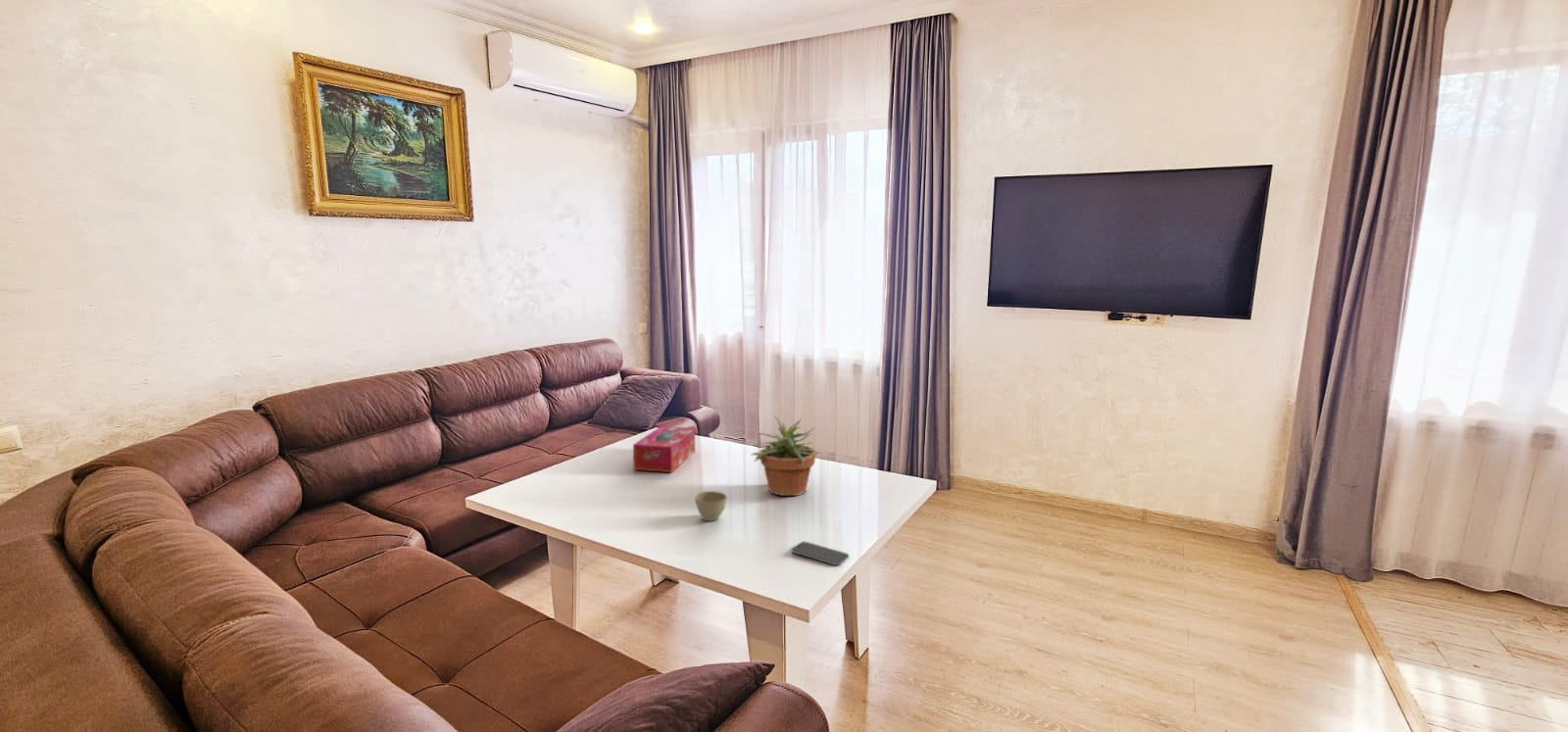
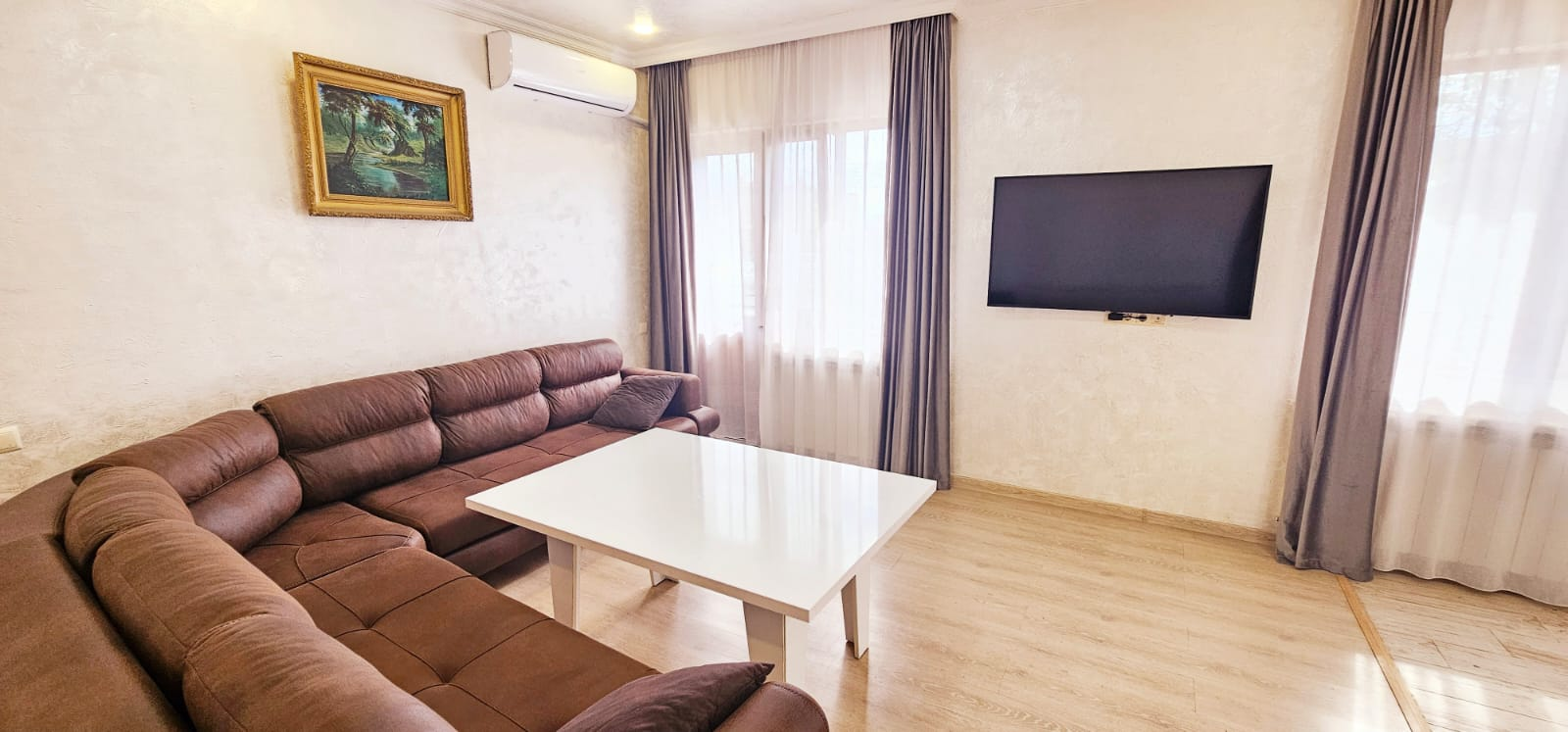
- flower pot (710, 507)
- tissue box (665, 448)
- potted plant (790, 454)
- smartphone (819, 553)
